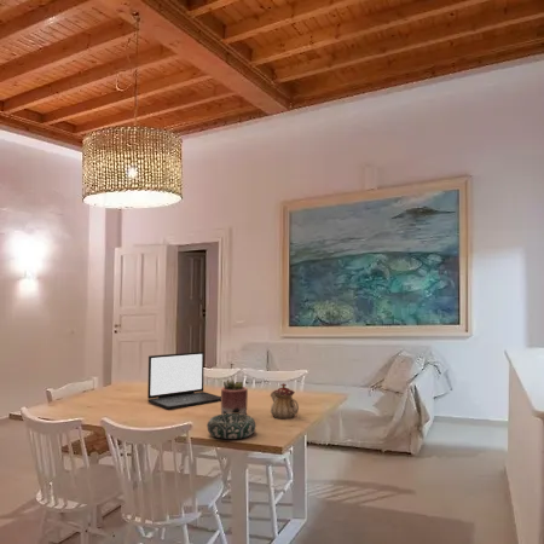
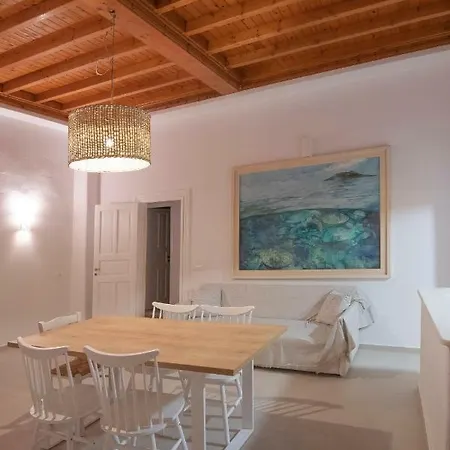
- decorative bowl (231, 426)
- teapot (284, 399)
- succulent planter (232, 399)
- laptop (186, 378)
